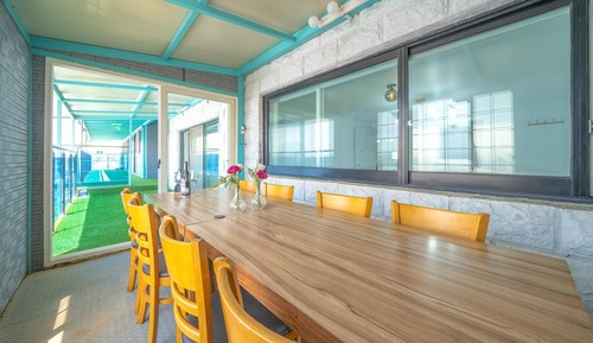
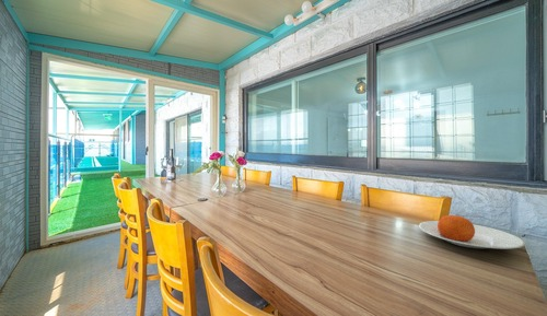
+ plate (465, 229)
